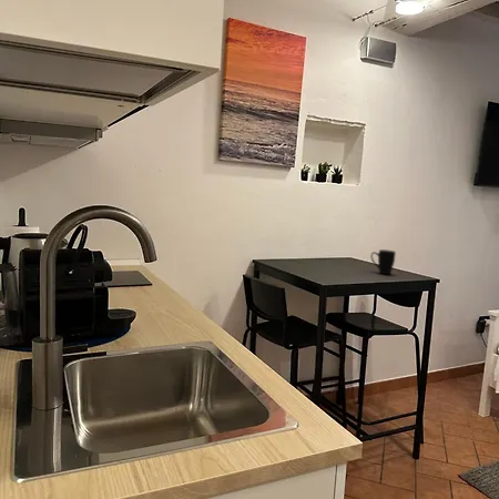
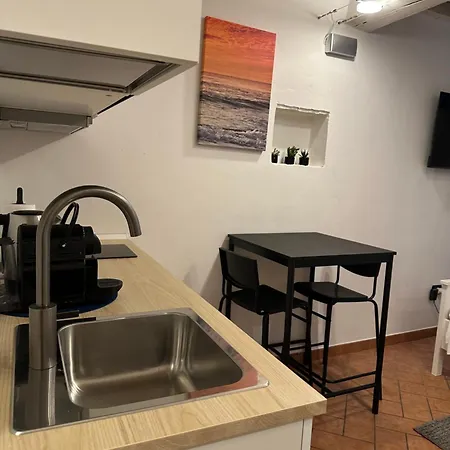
- mug (381, 261)
